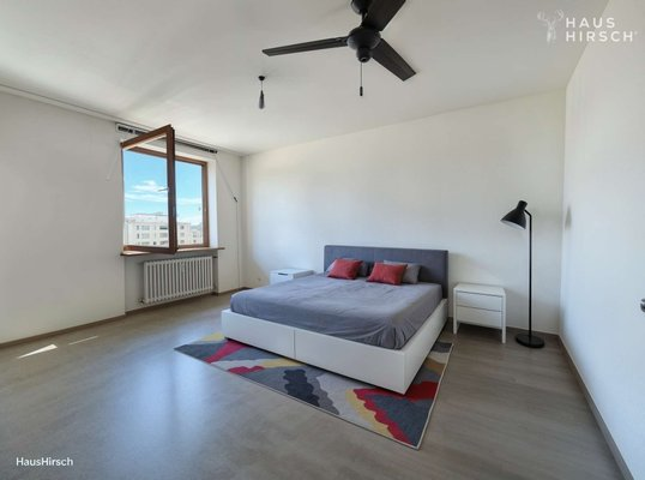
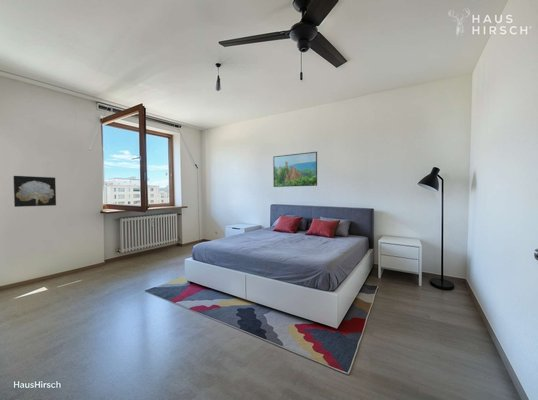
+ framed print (294, 170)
+ wall art (35, 191)
